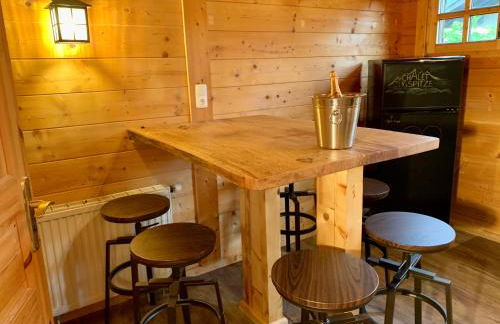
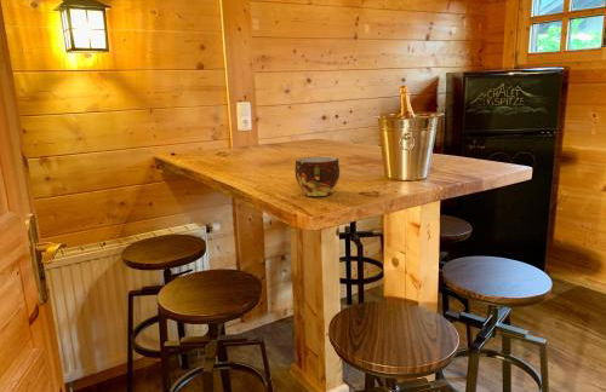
+ cup (319, 177)
